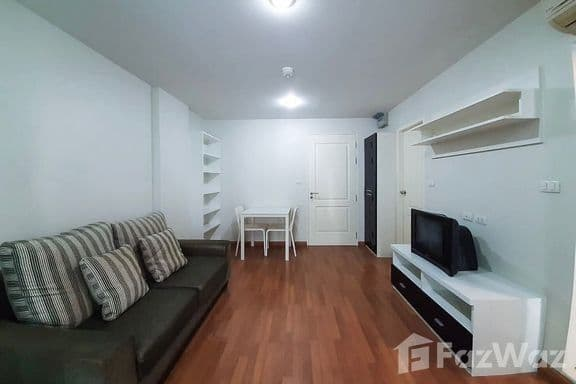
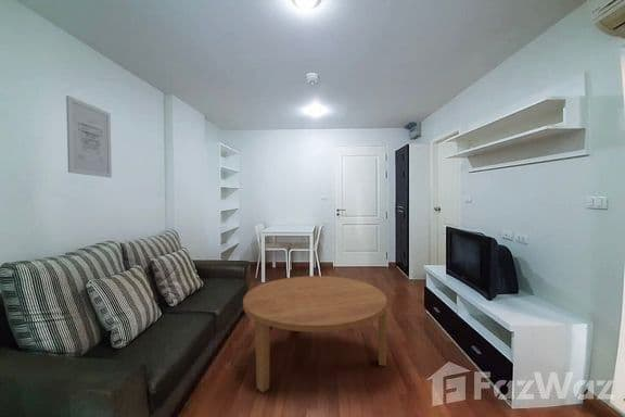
+ wall art (90, 140)
+ coffee table (315, 325)
